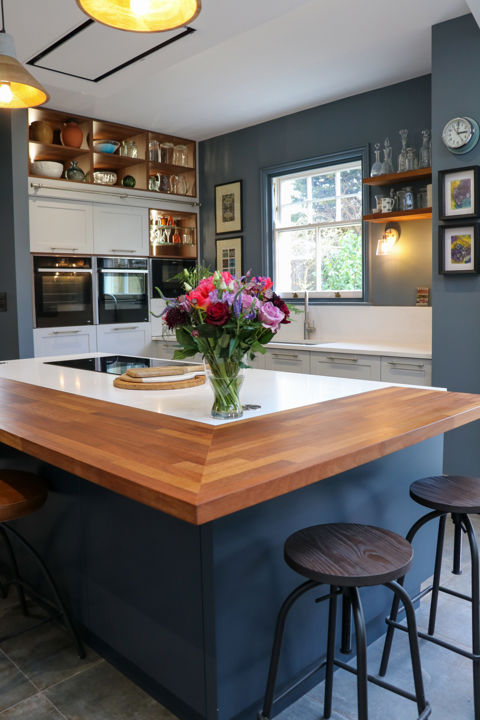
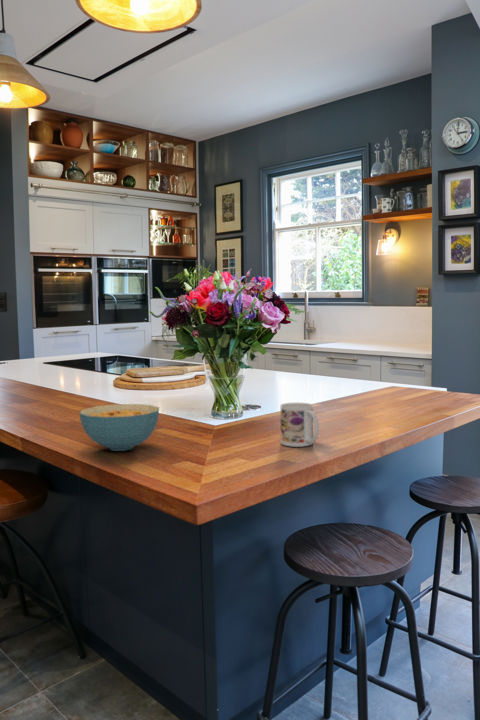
+ mug (301, 425)
+ cereal bowl (120, 429)
